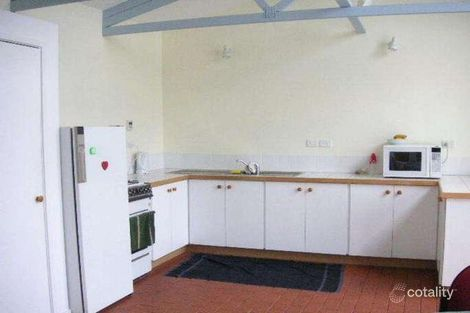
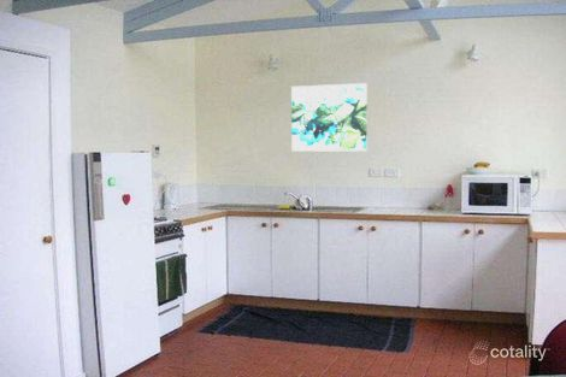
+ wall art (328, 118)
